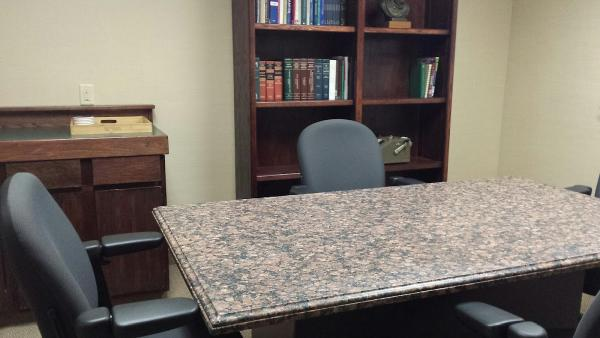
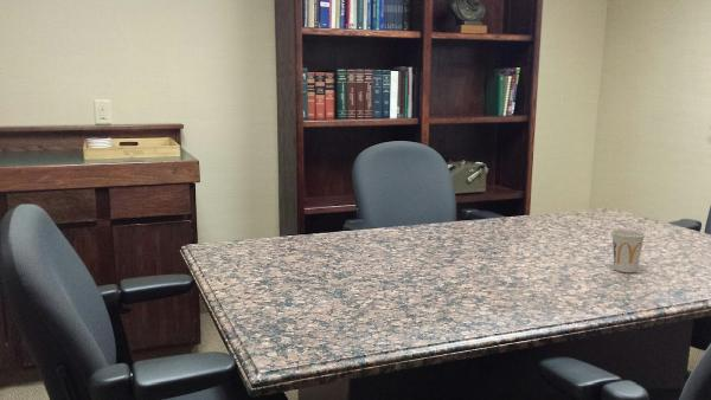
+ cup (626, 251)
